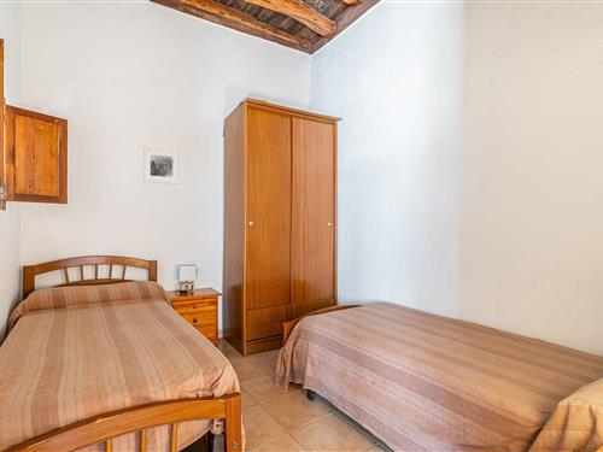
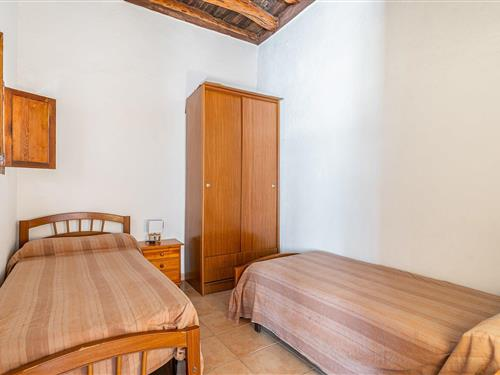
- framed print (162, 165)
